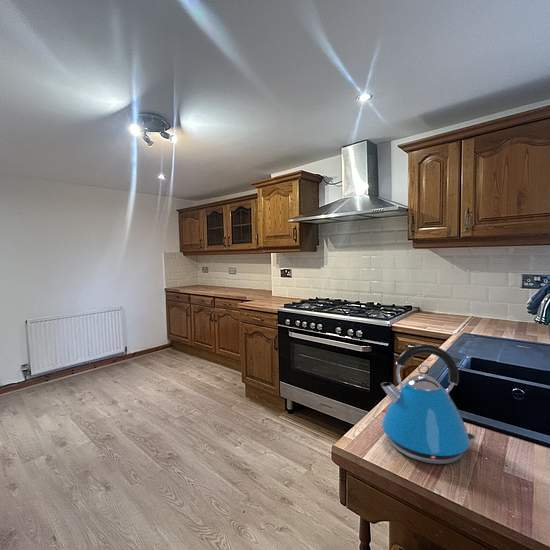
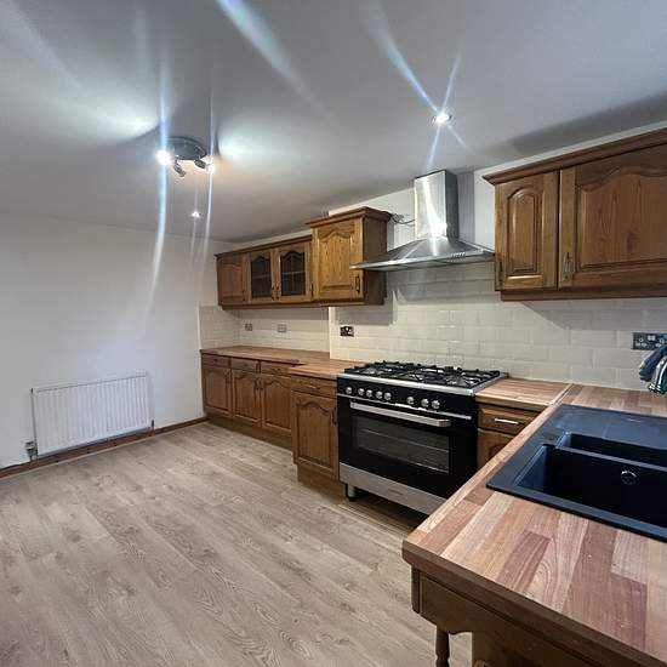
- kettle (426, 393)
